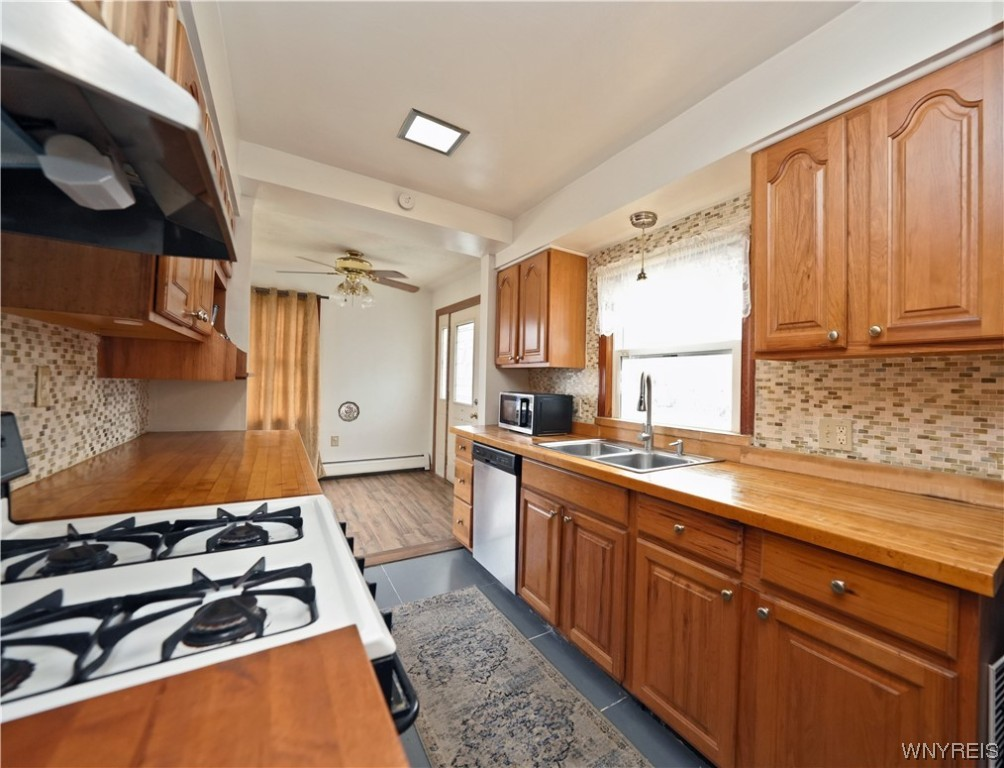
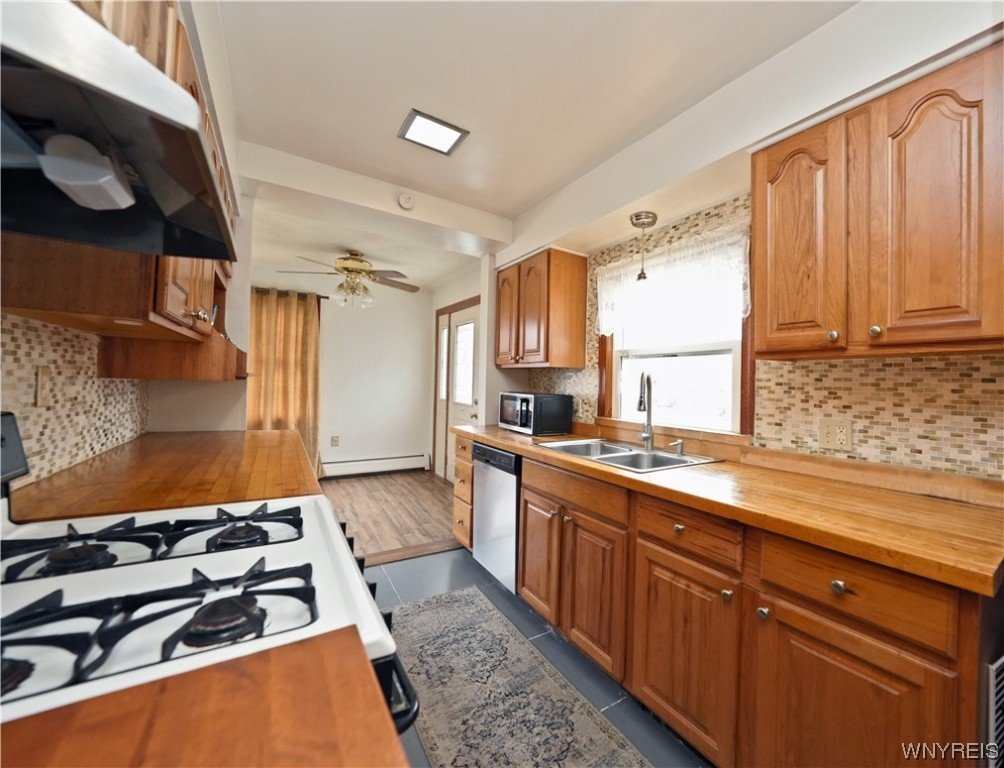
- decorative plate (348, 411)
